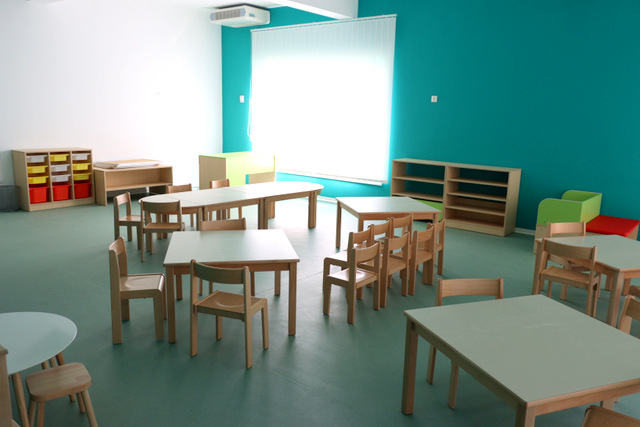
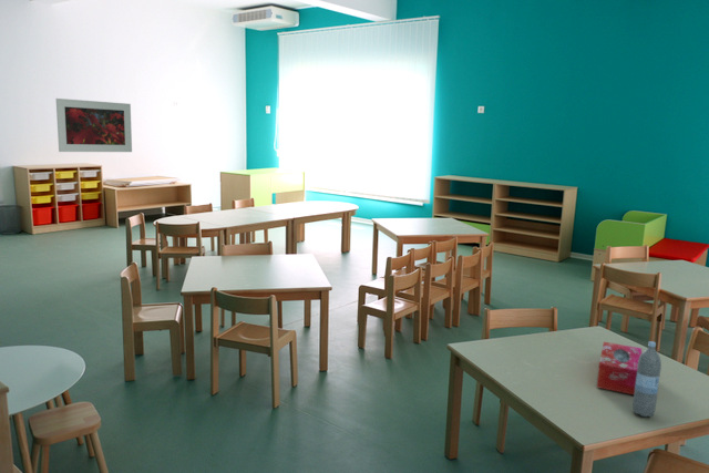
+ water bottle (647, 379)
+ tissue box (619, 367)
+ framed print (95, 126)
